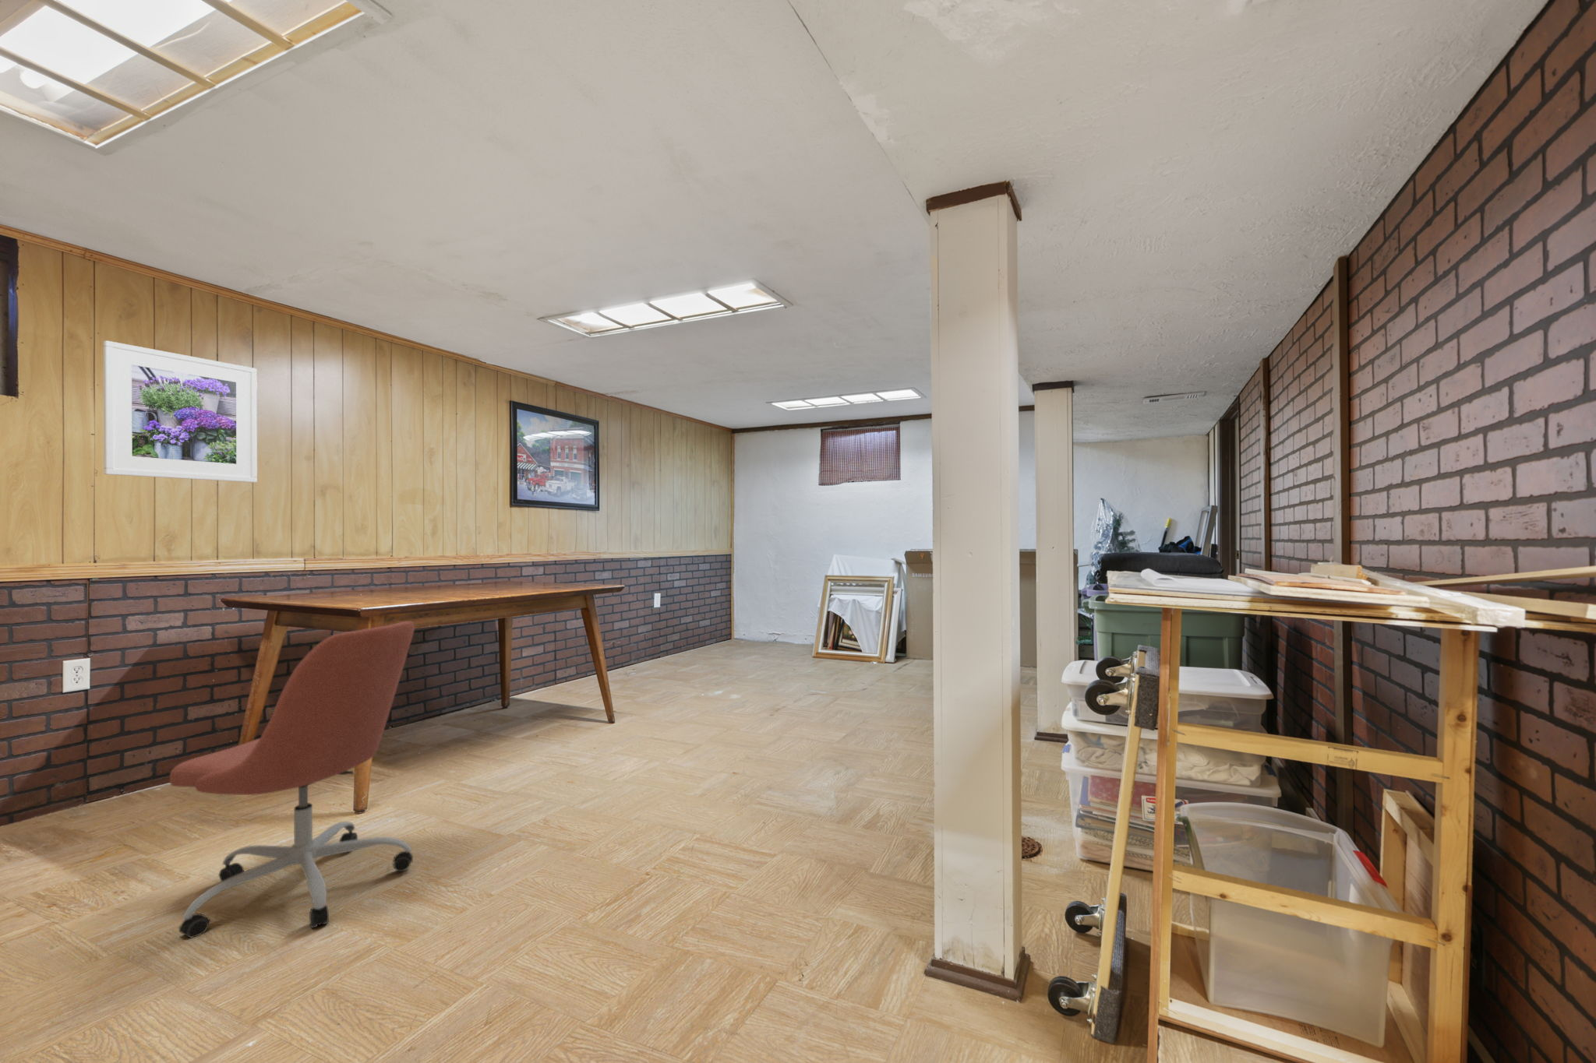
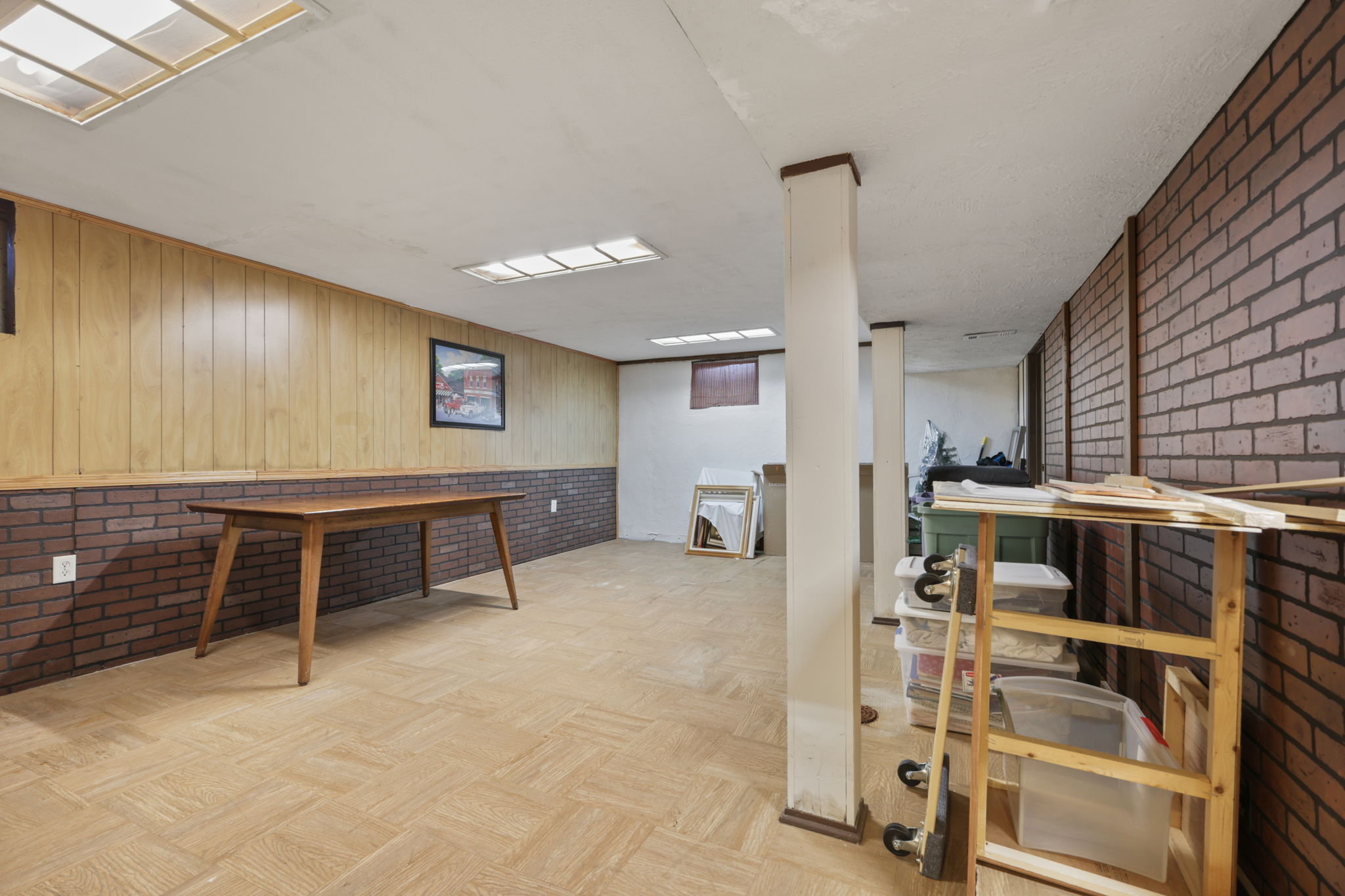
- office chair (300, 756)
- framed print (186, 416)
